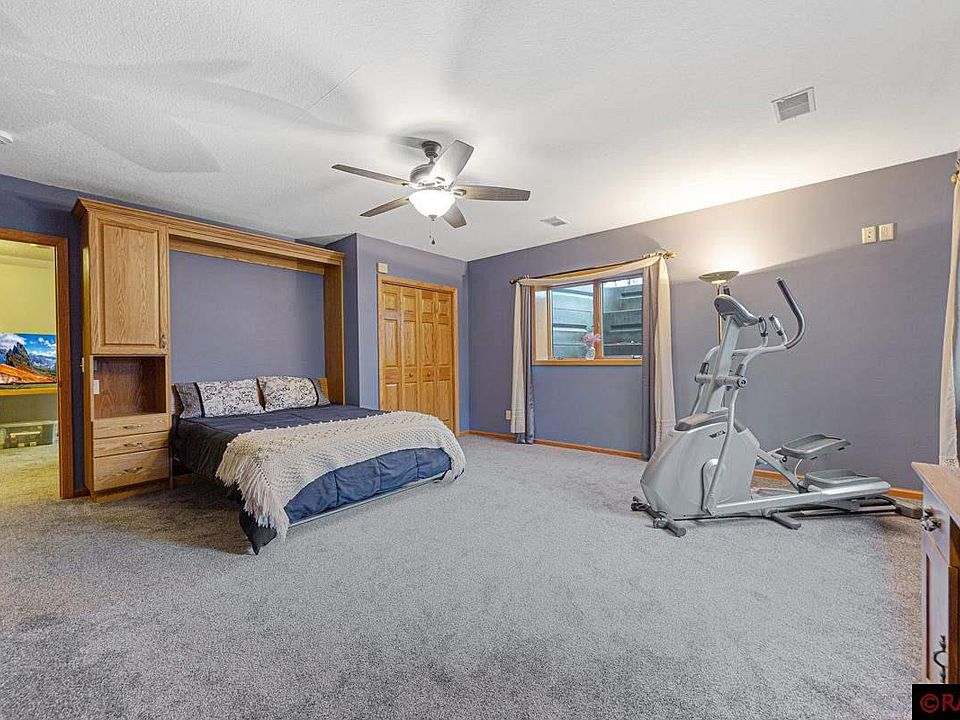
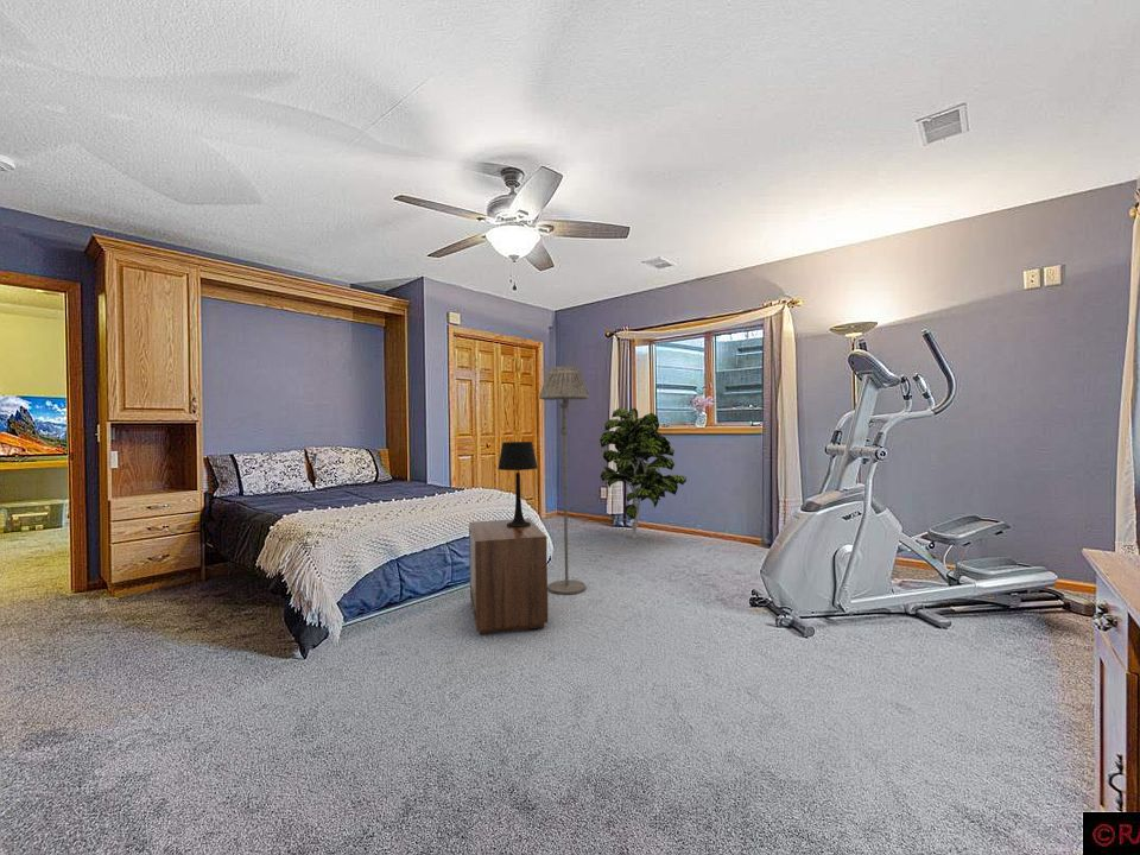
+ nightstand (505, 571)
+ indoor plant (640, 473)
+ table lamp (518, 483)
+ floor lamp (565, 477)
